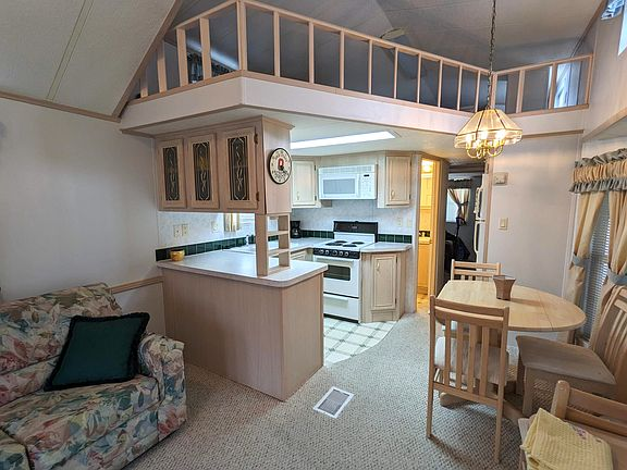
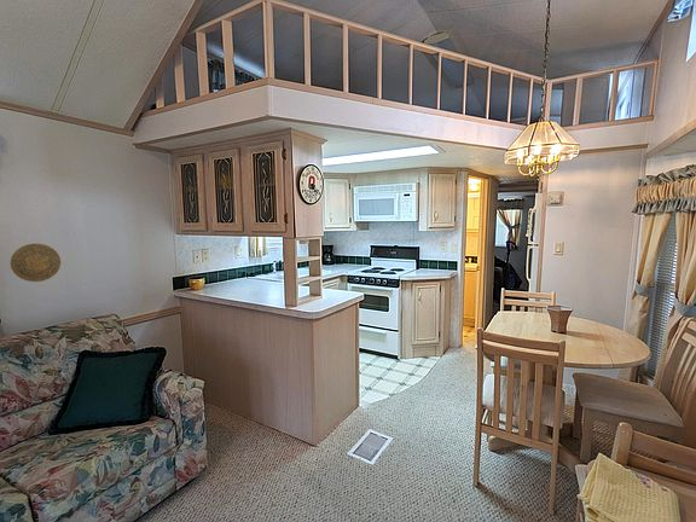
+ decorative plate (36, 262)
